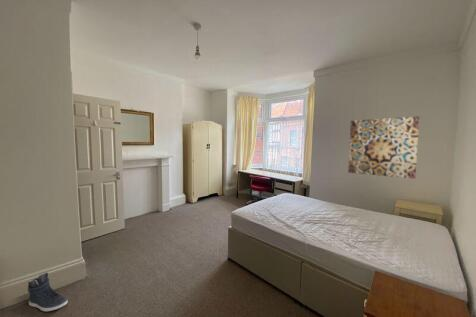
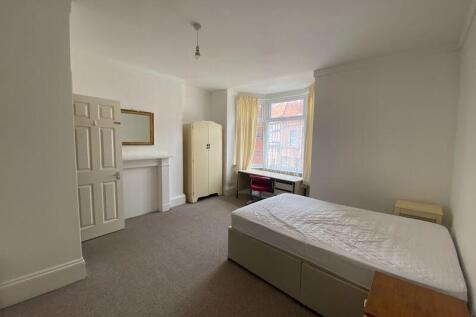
- wall art (380, 147)
- sneaker (47, 290)
